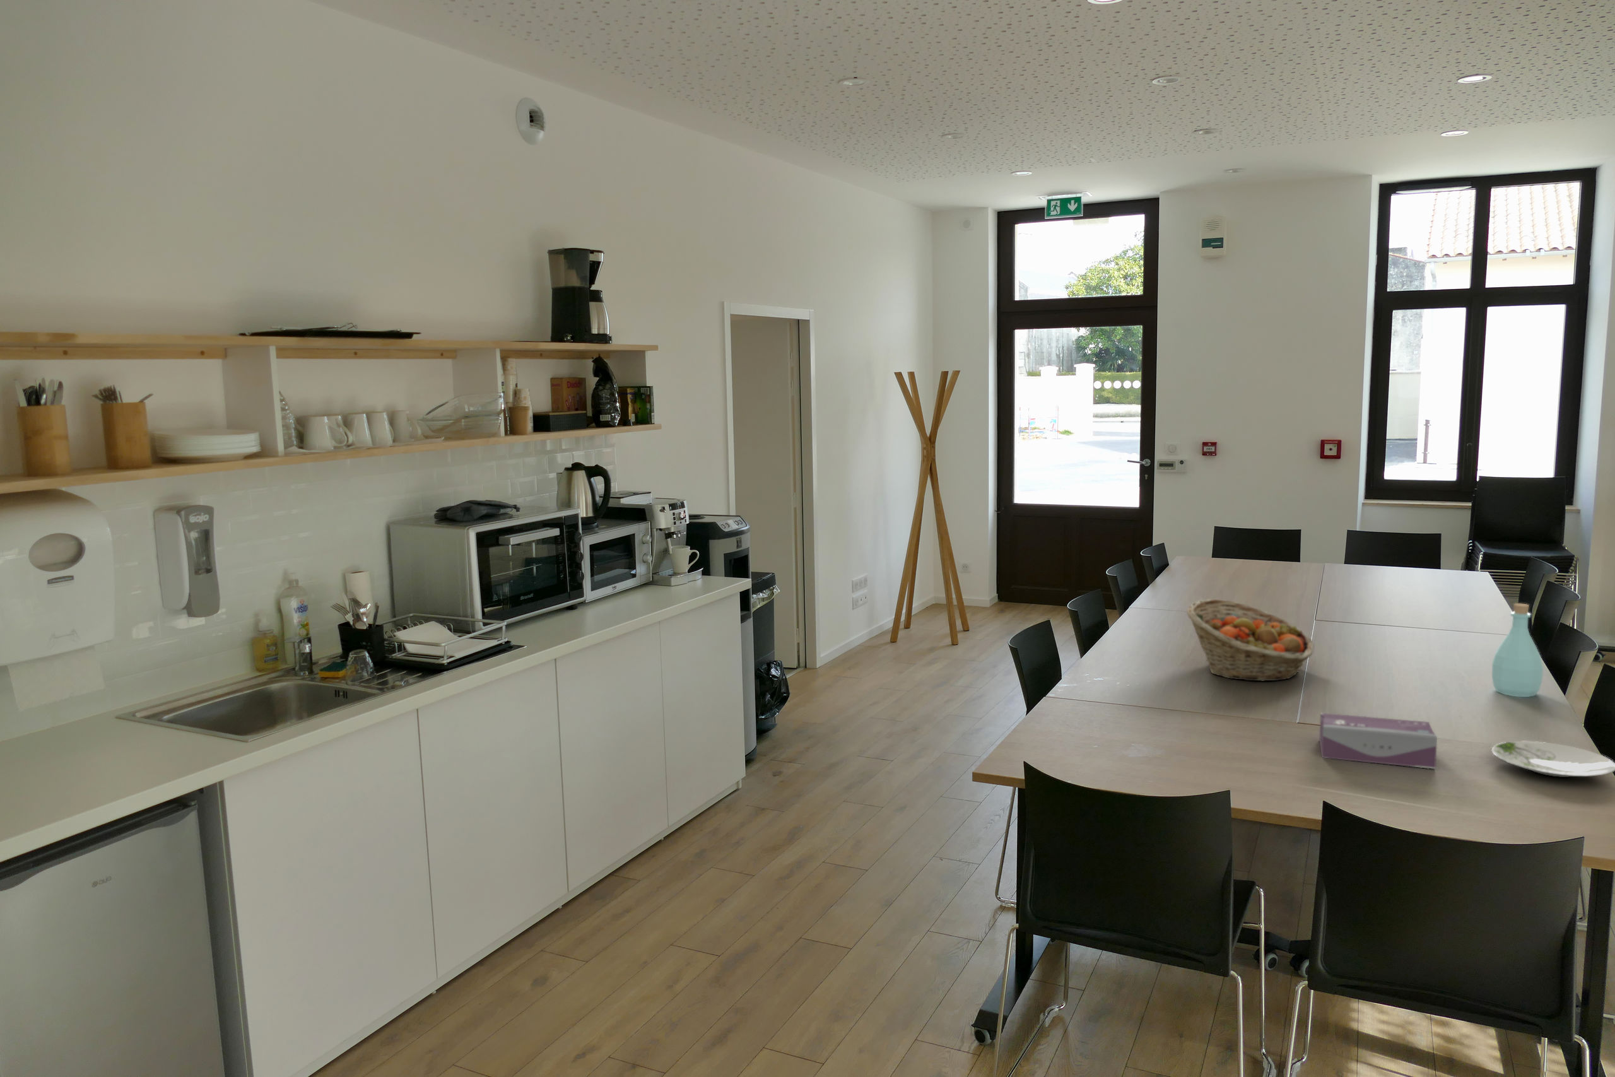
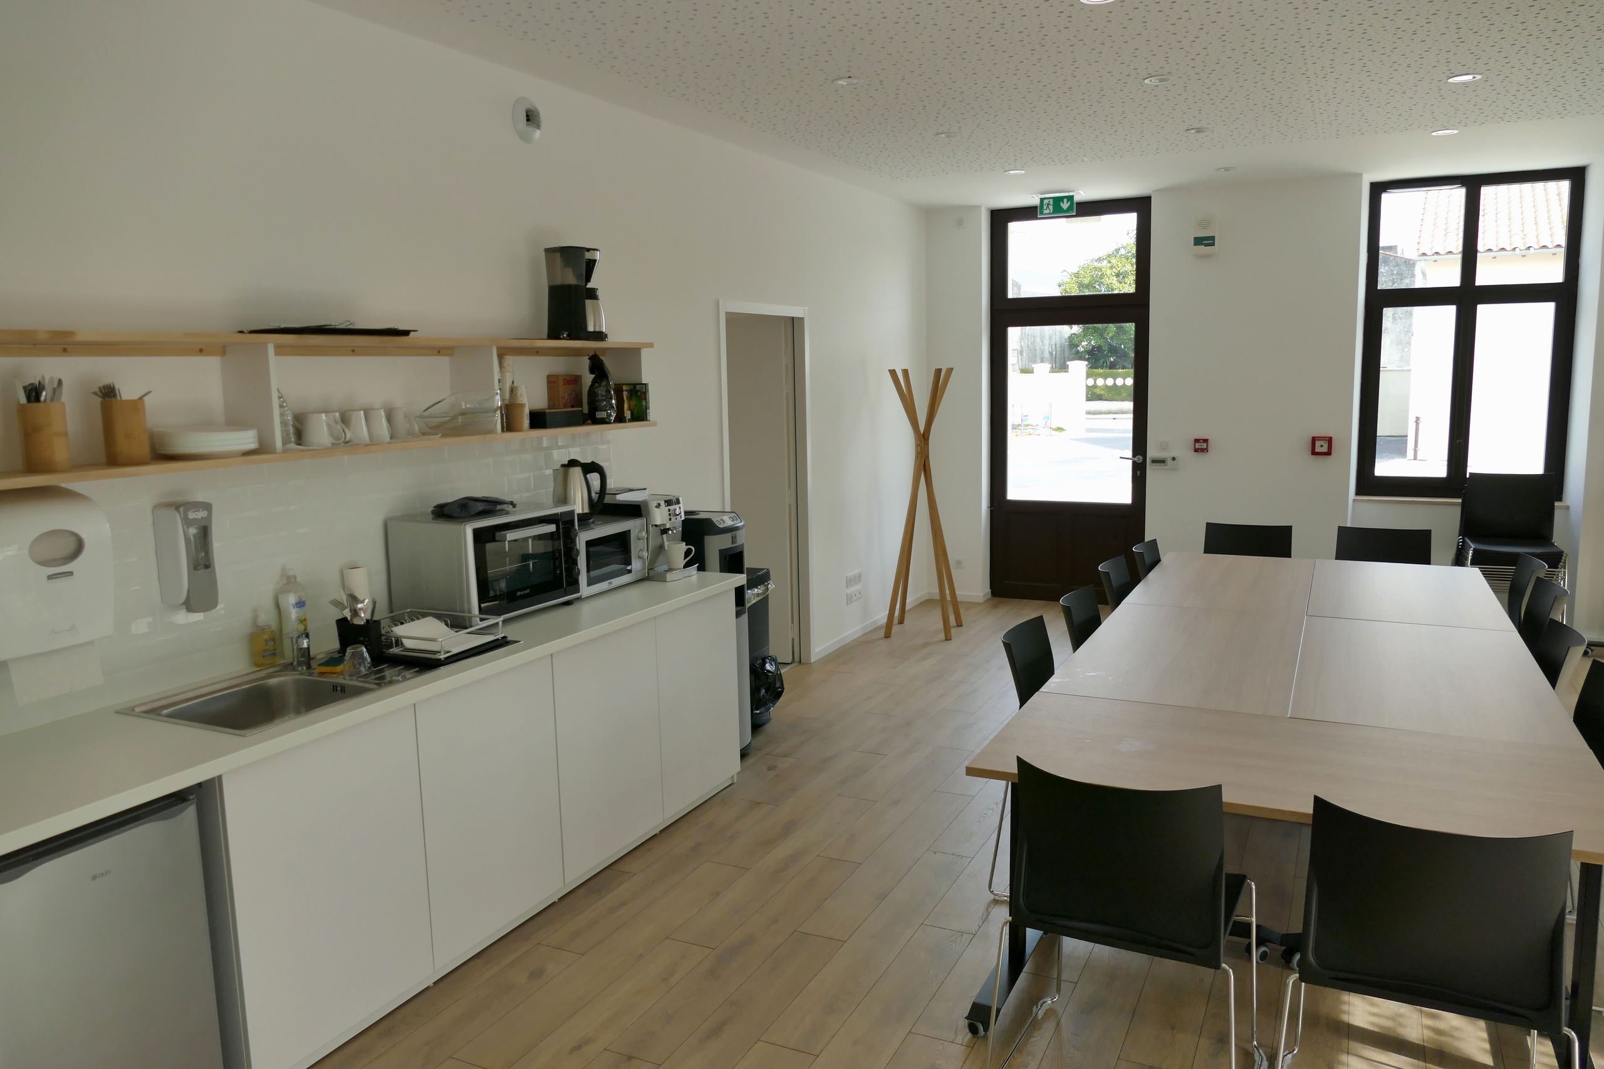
- bottle (1518, 649)
- plate (1553, 763)
- tissue box (1375, 738)
- fruit basket (1250, 638)
